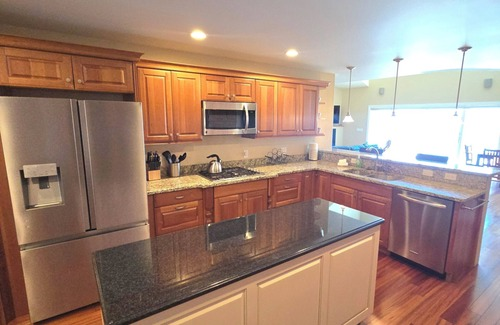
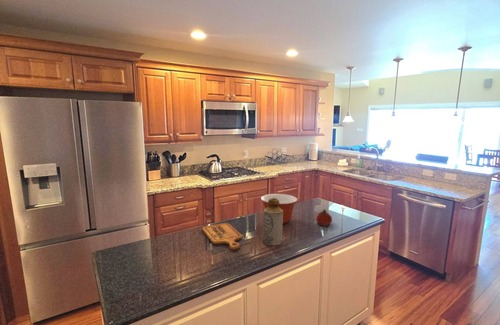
+ mixing bowl (280, 208)
+ fruit (323, 216)
+ bottle (272, 220)
+ cutting board (224, 235)
